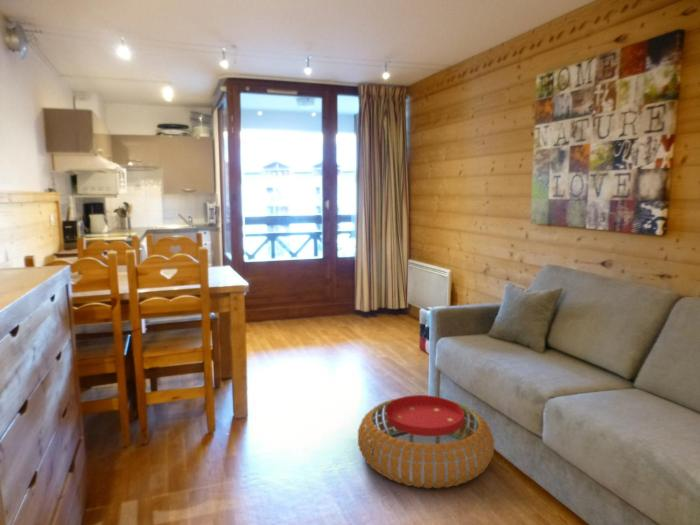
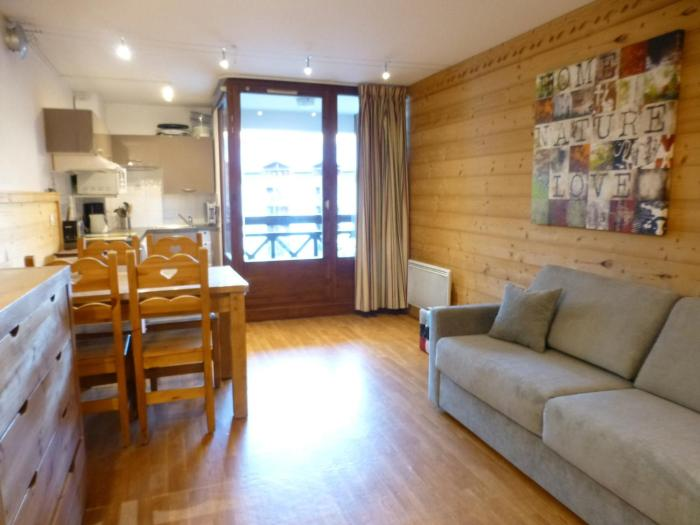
- pouf (424, 433)
